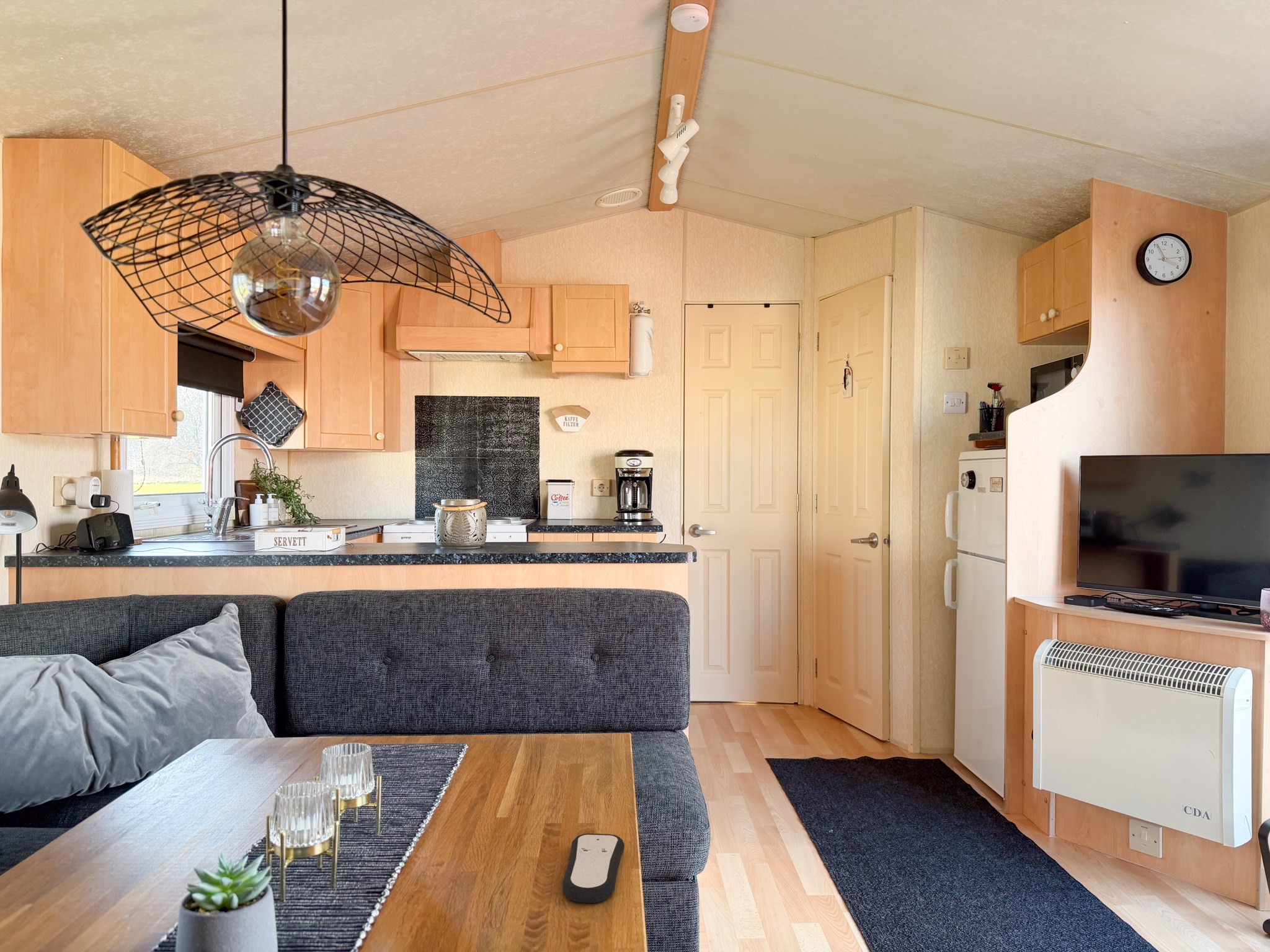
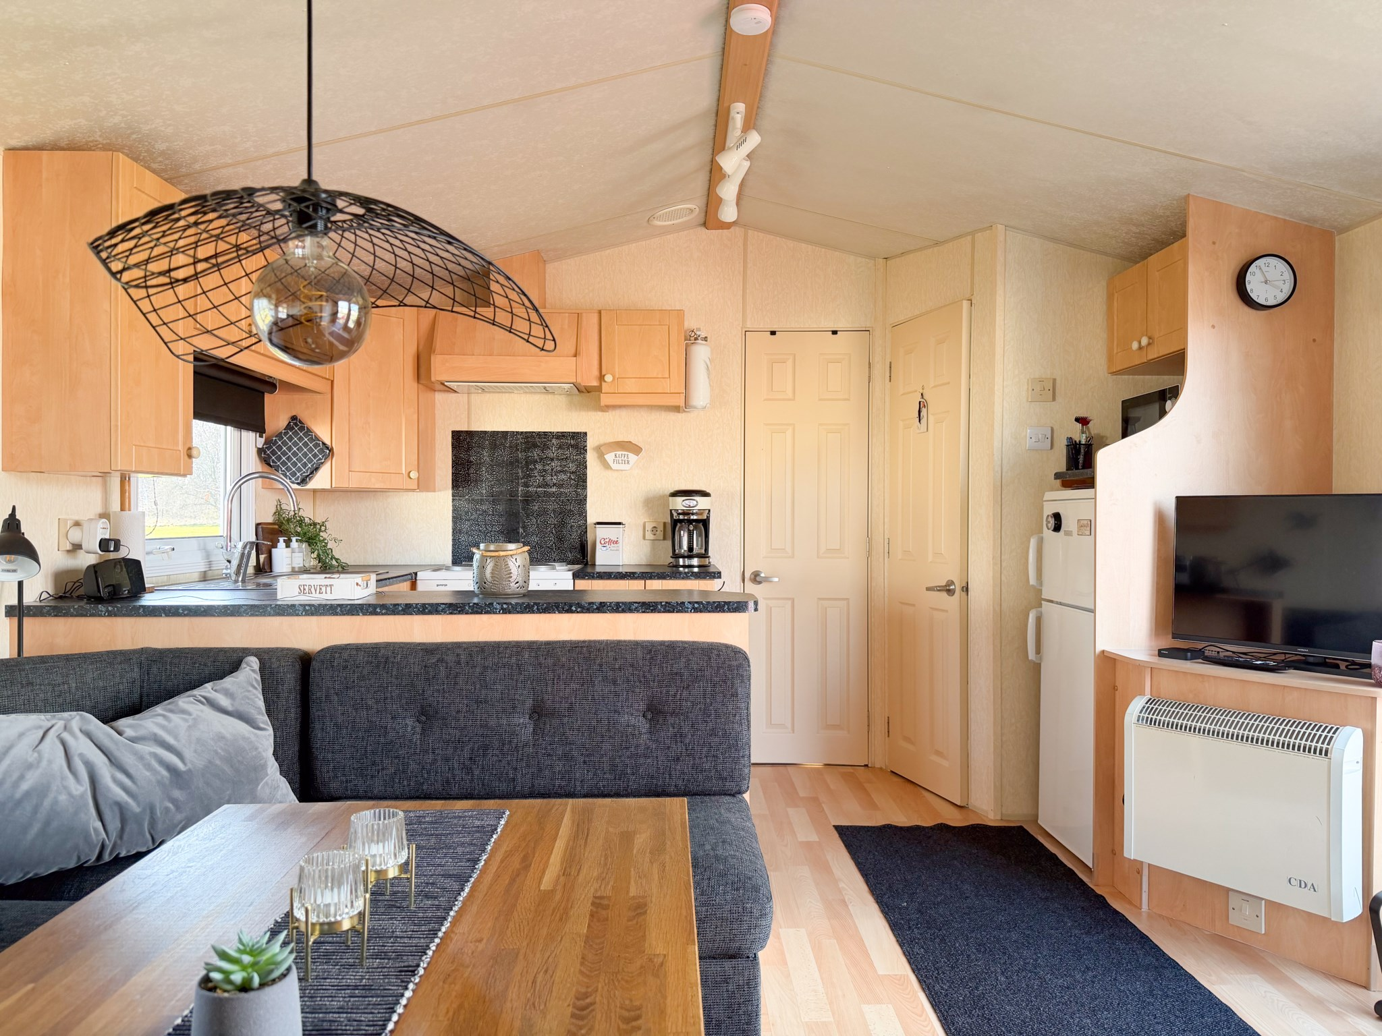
- remote control (593, 865)
